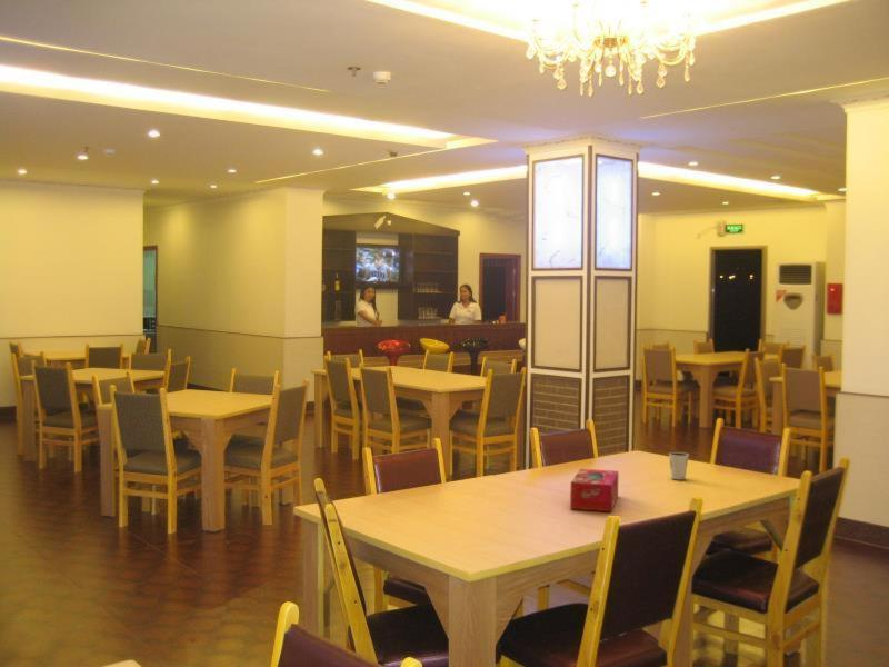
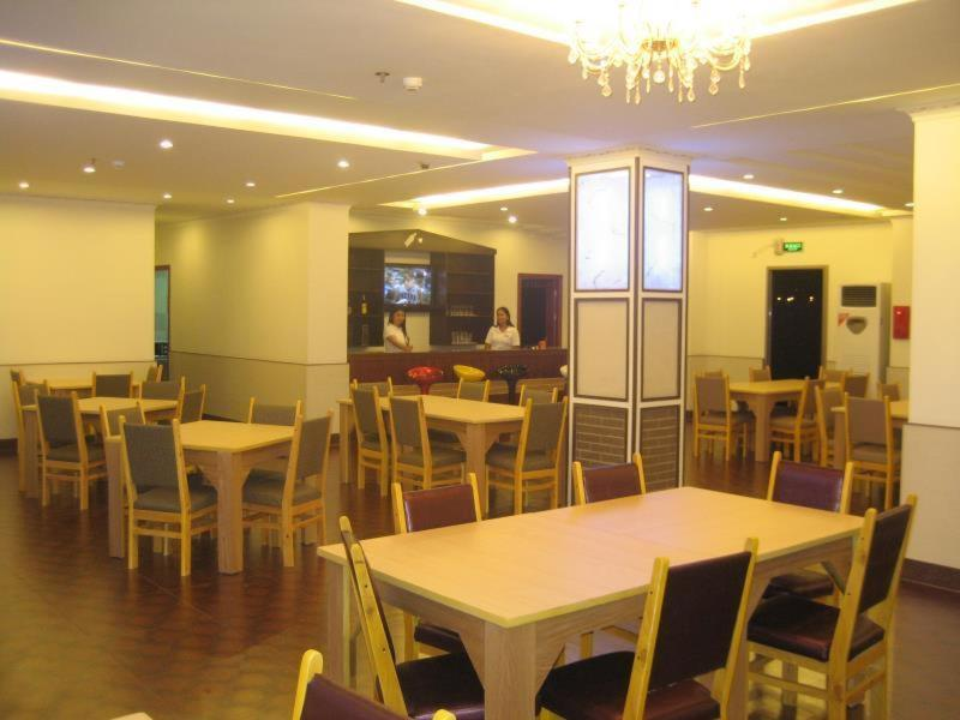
- tissue box (595, 489)
- dixie cup (678, 466)
